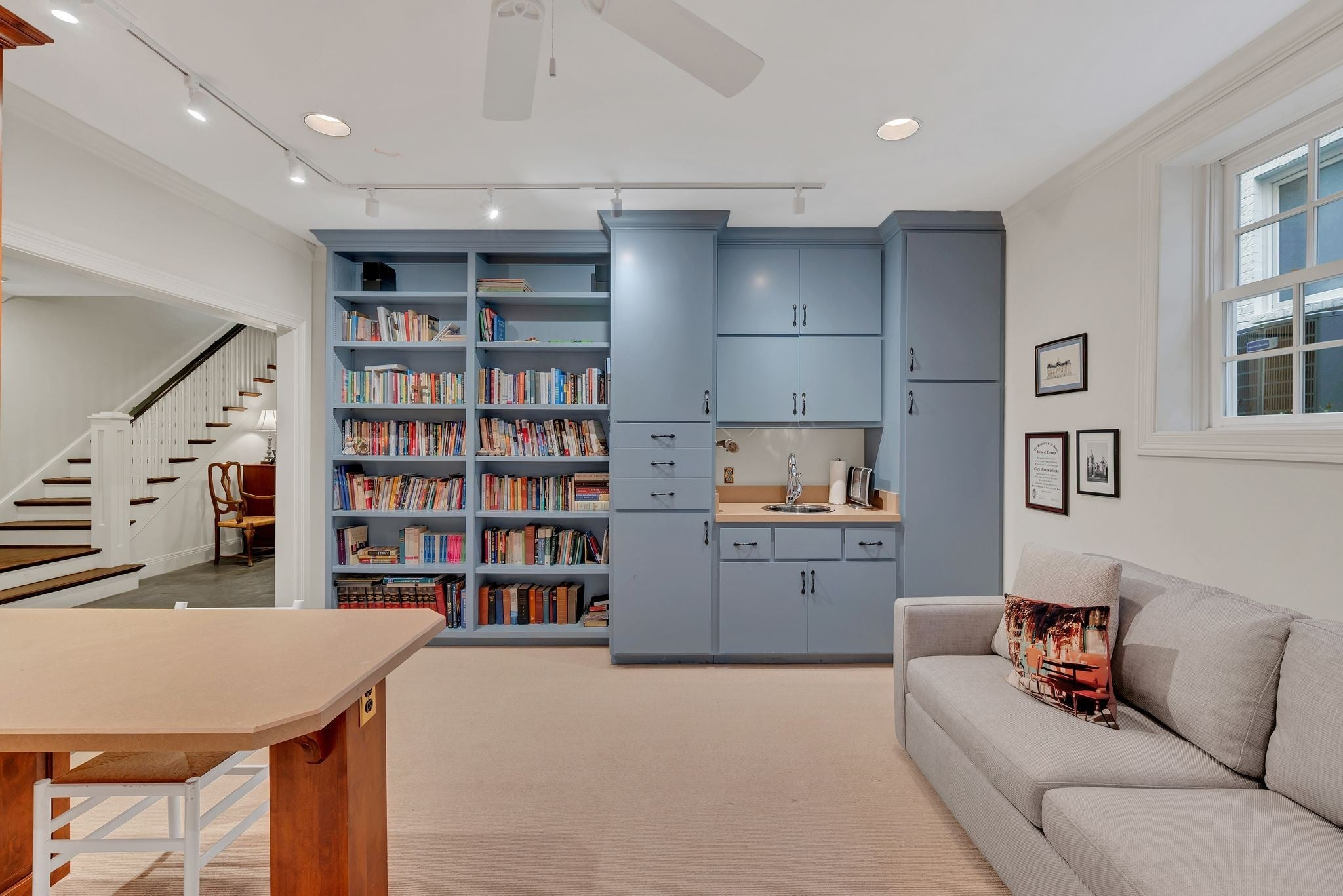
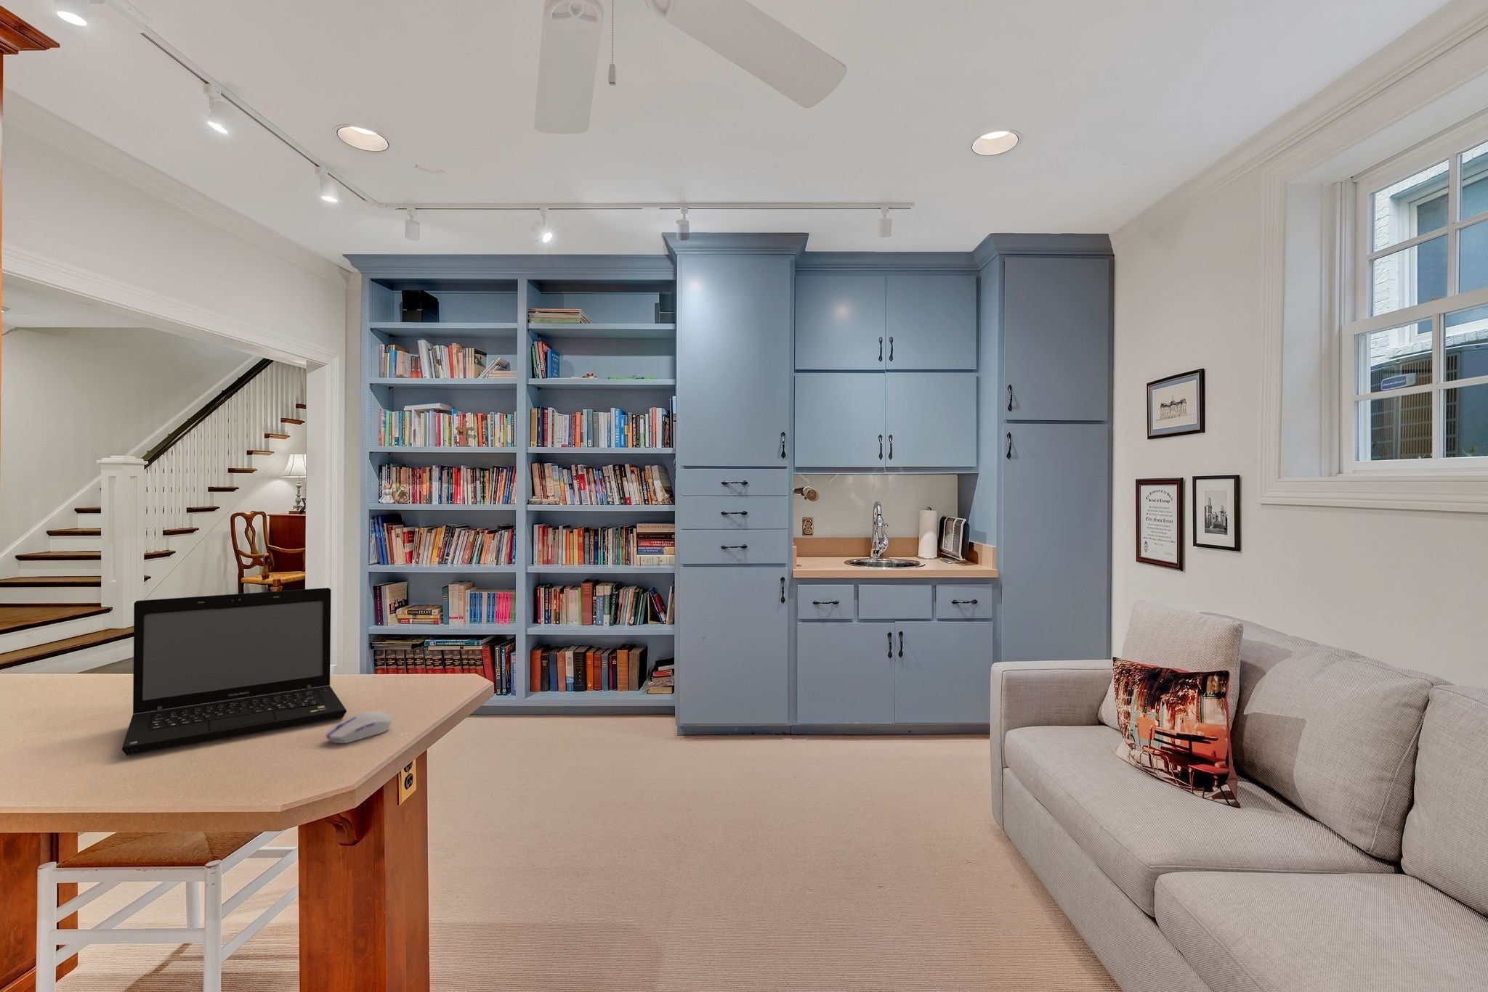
+ computer mouse (360, 724)
+ laptop (242, 660)
